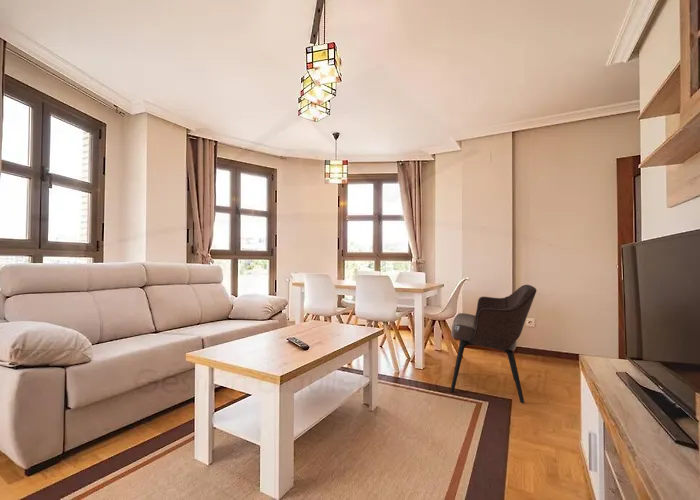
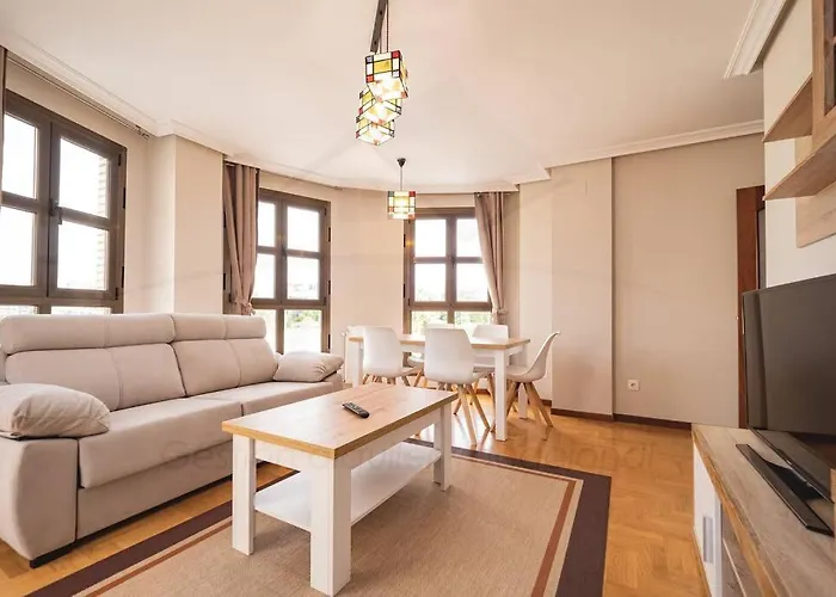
- armchair (491, 335)
